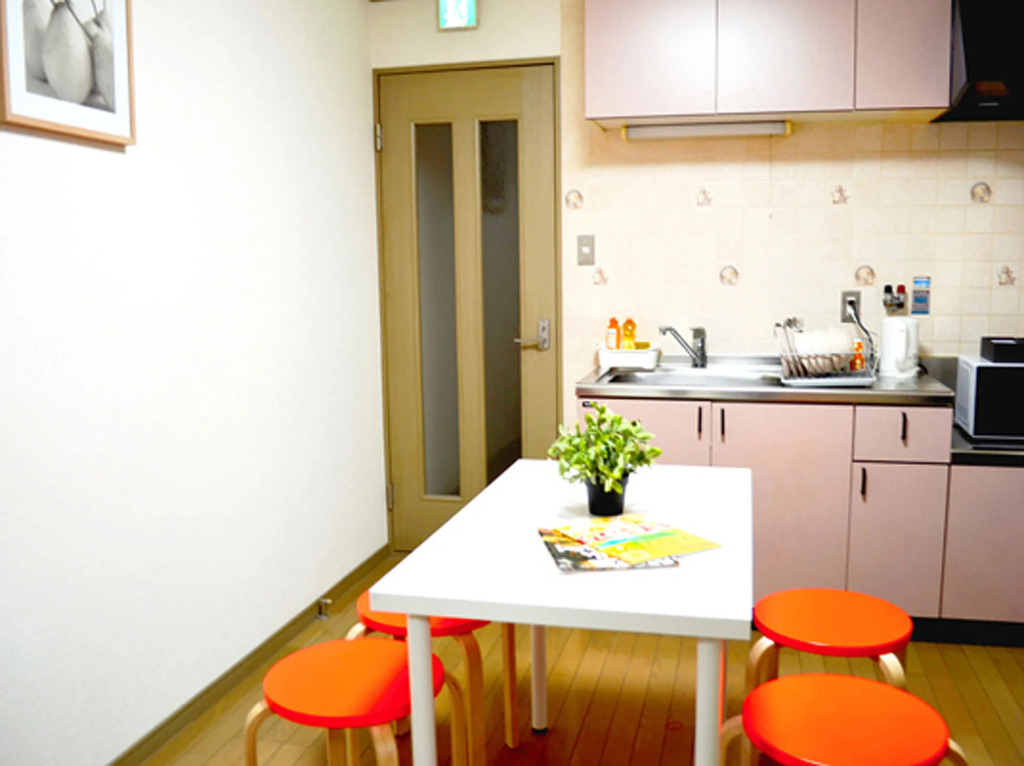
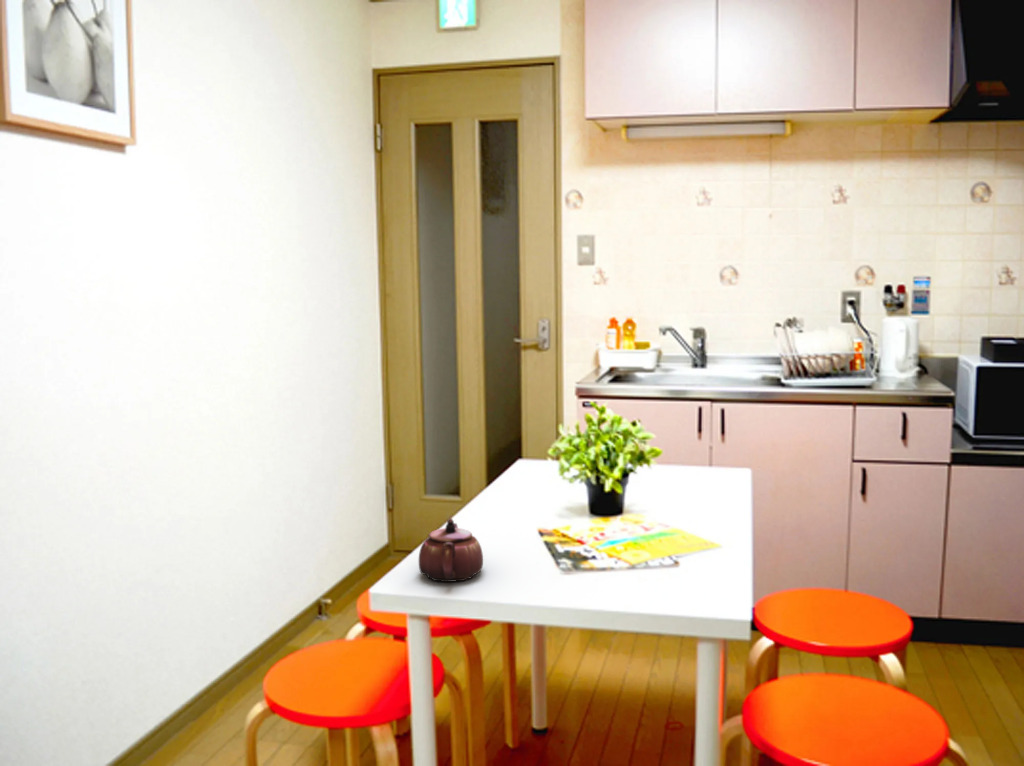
+ teapot (449, 547)
